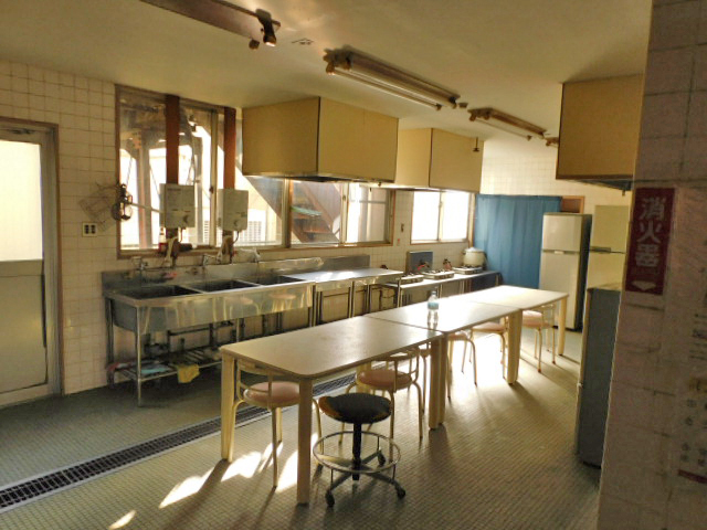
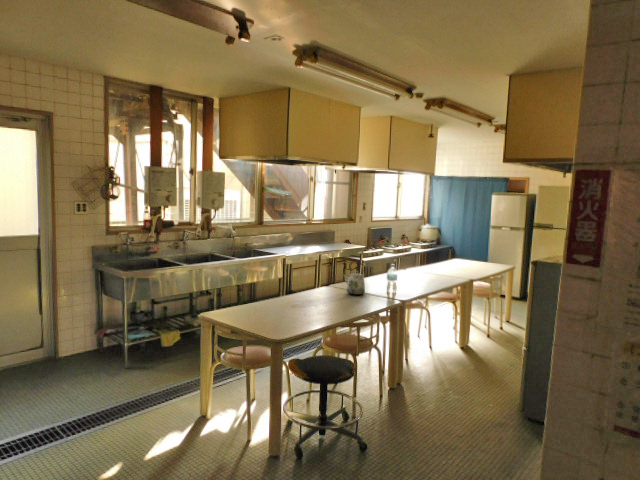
+ kettle (353, 277)
